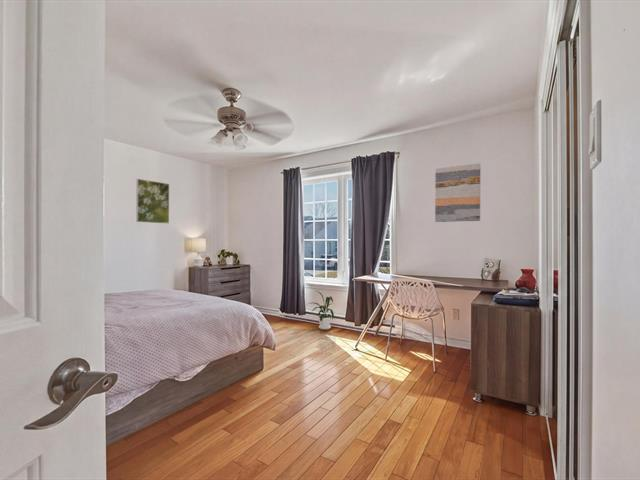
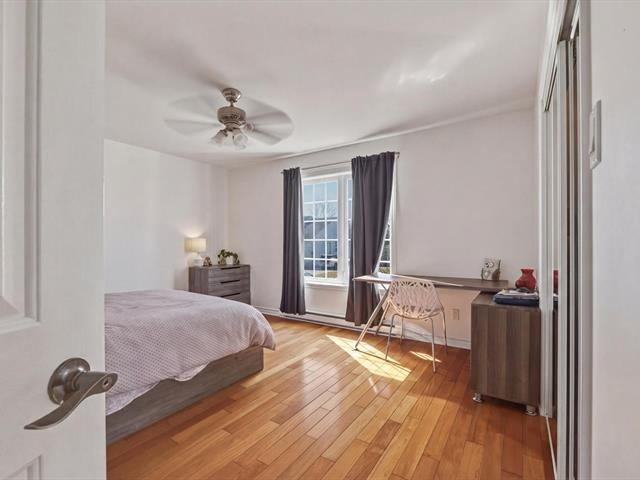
- wall art (457, 193)
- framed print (153, 202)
- house plant (323, 309)
